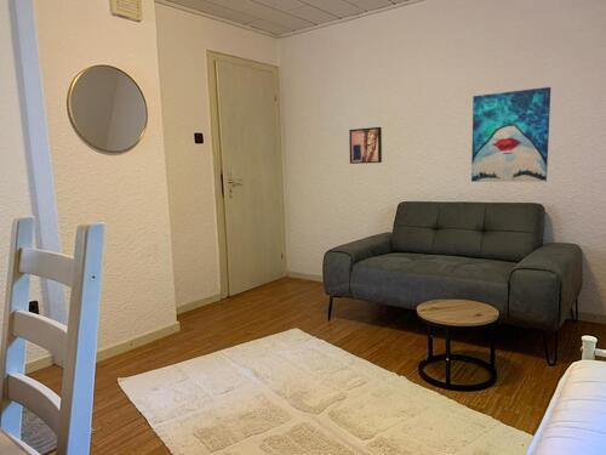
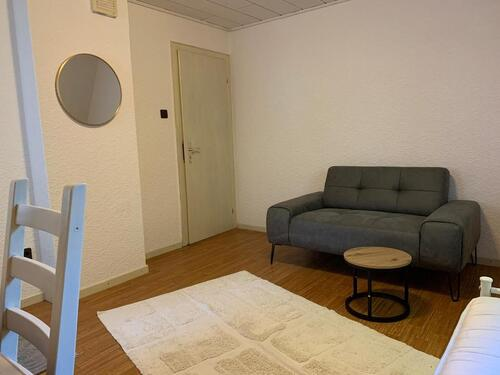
- wall art (365, 146)
- wall art (508, 137)
